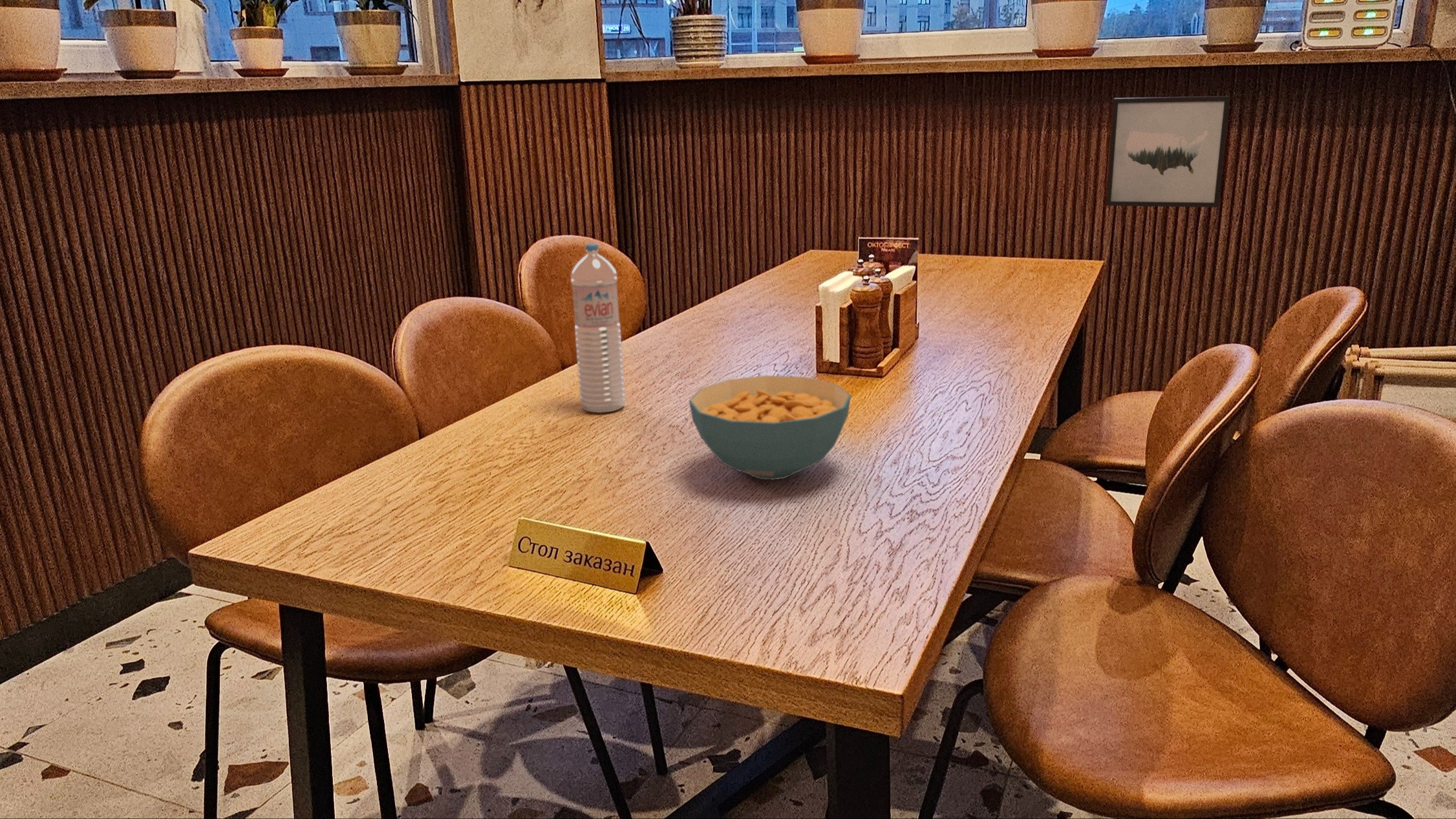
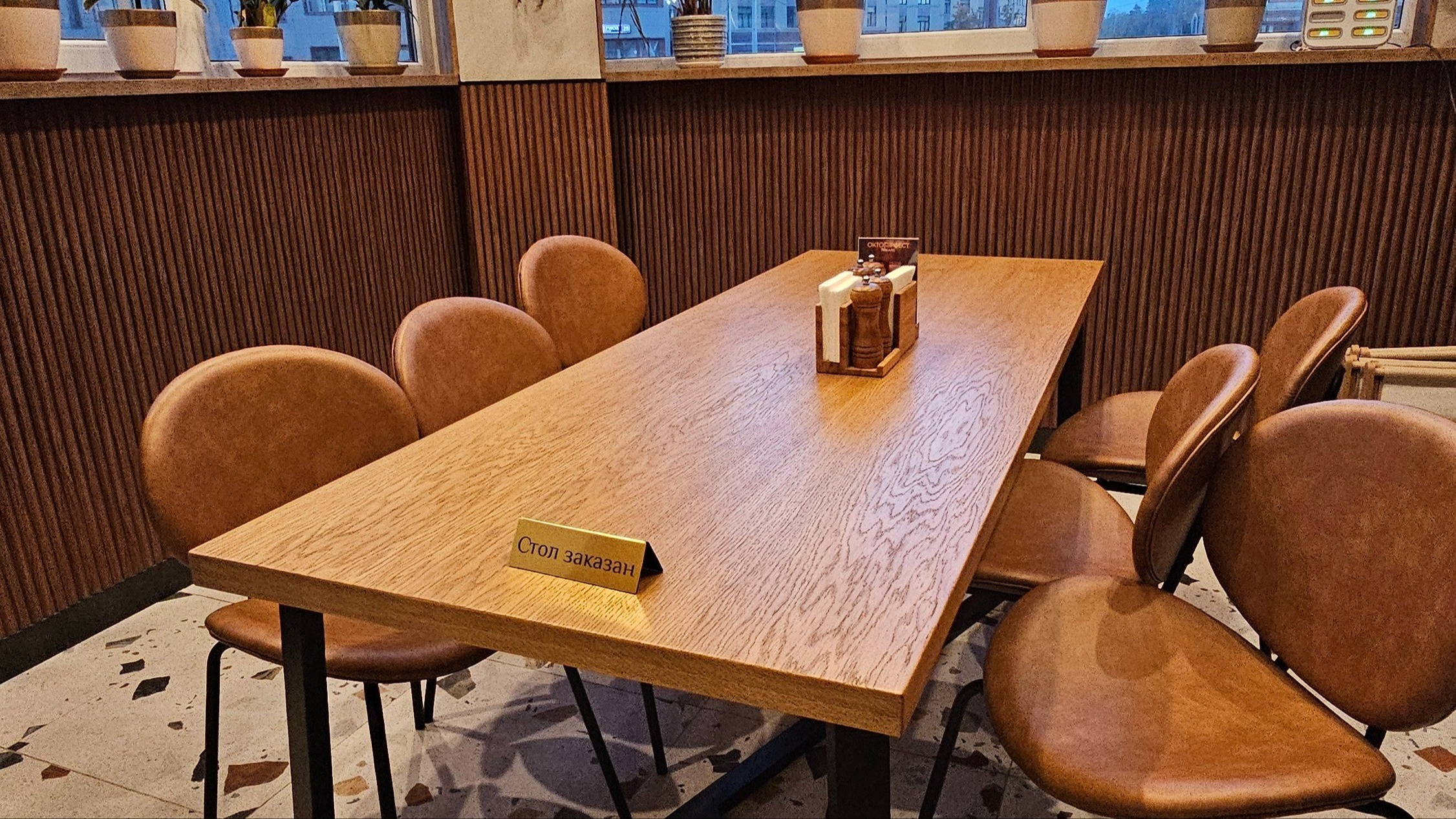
- water bottle (597, 327)
- wall art (1166, 152)
- cereal bowl (771, 434)
